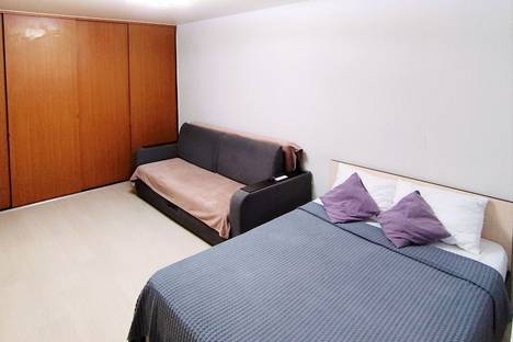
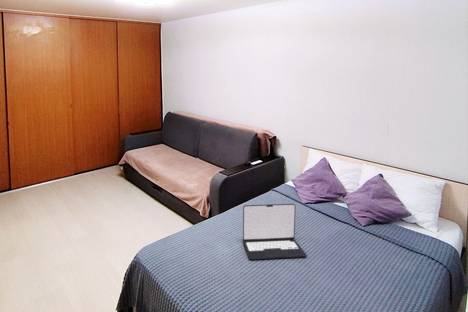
+ laptop (273, 230)
